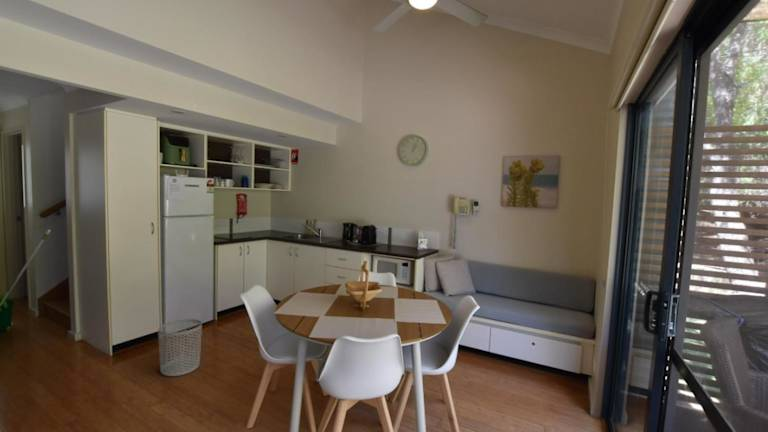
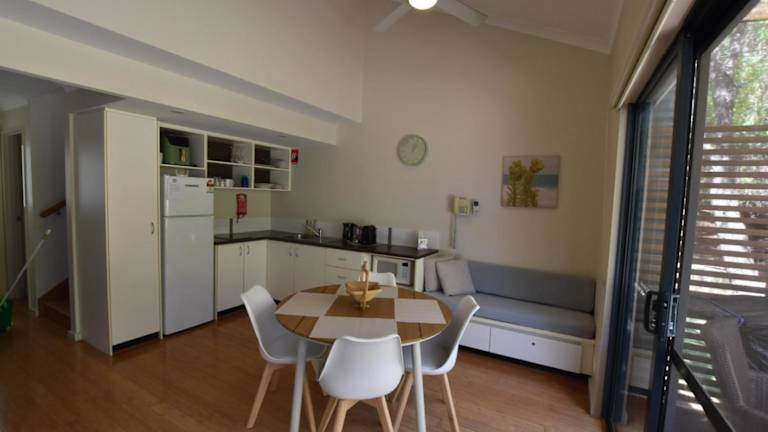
- waste bin (180, 346)
